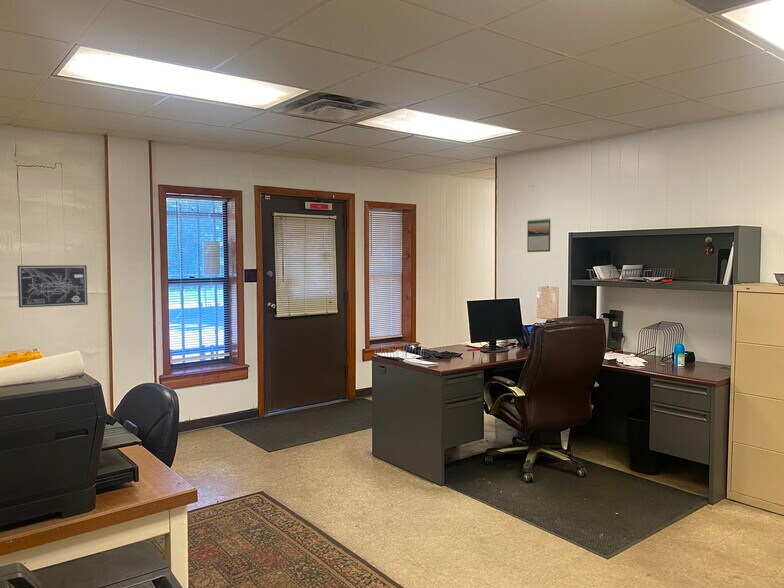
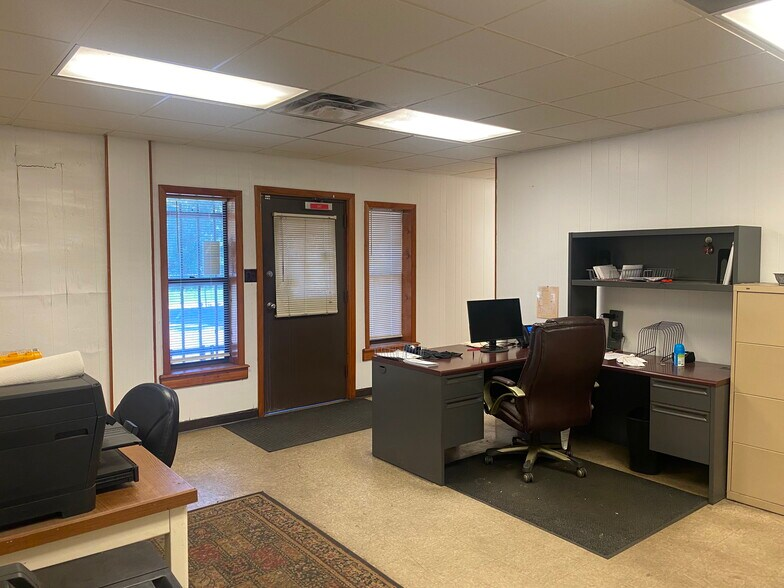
- calendar (538, 235)
- wall art (53, 285)
